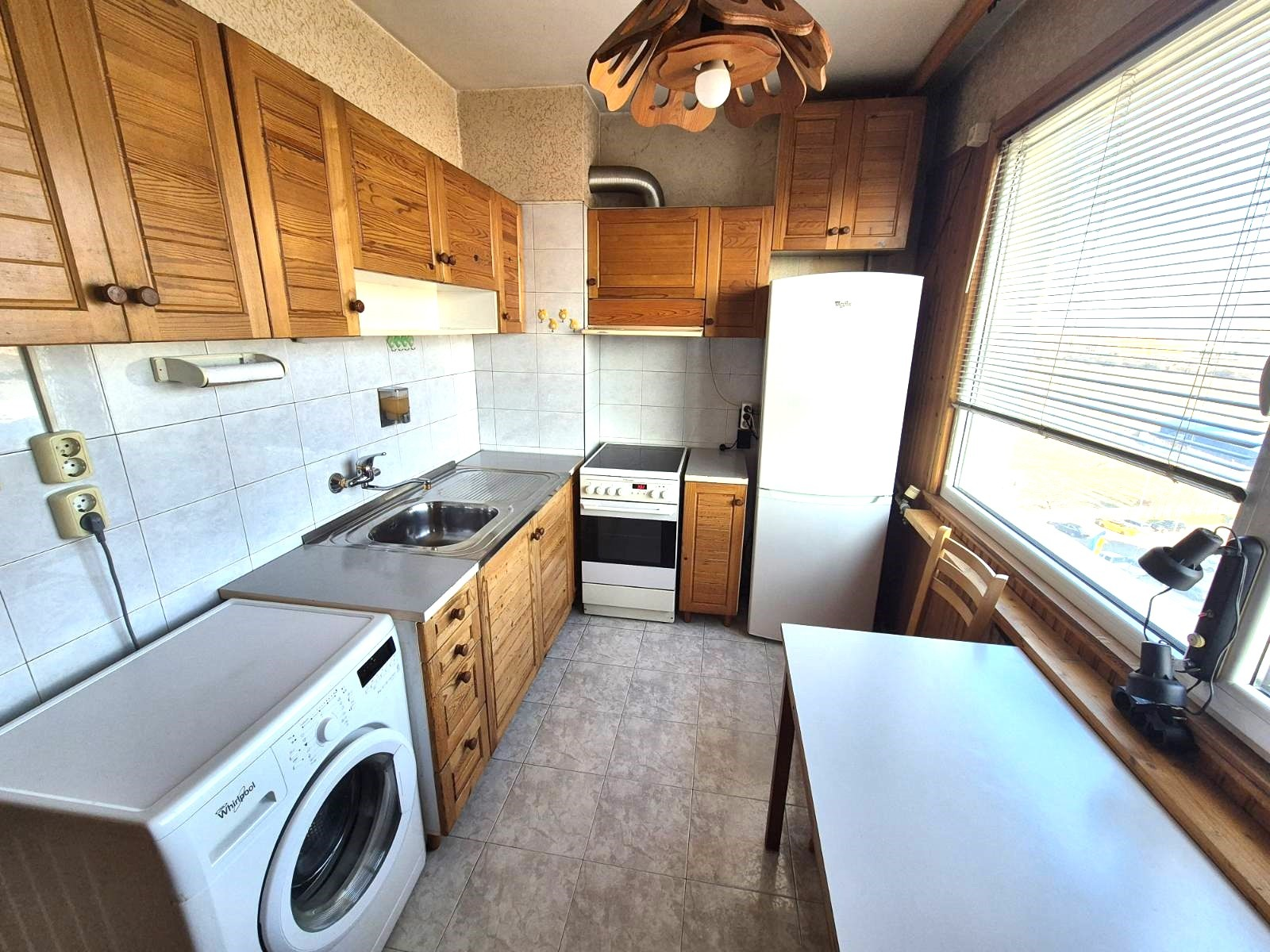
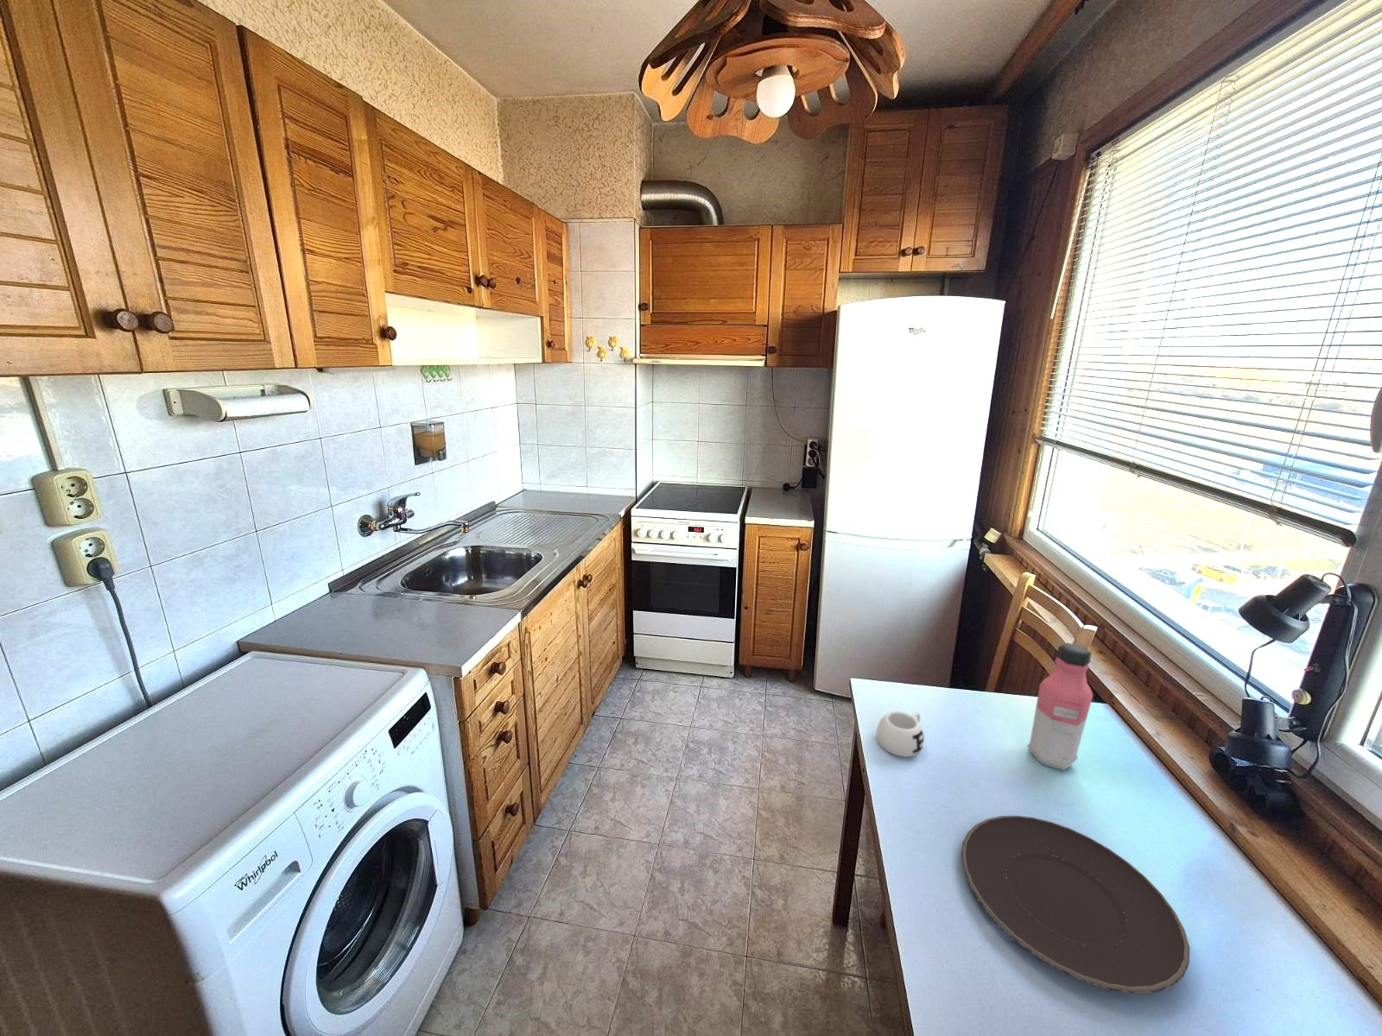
+ mug (903, 729)
+ plate (1064, 893)
+ water bottle (1062, 704)
